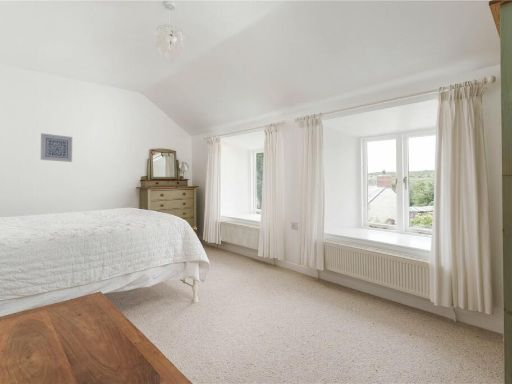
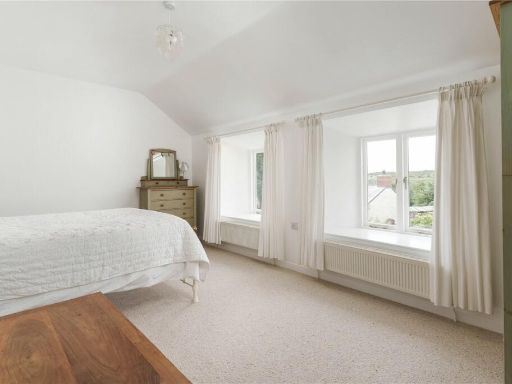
- wall art (56, 148)
